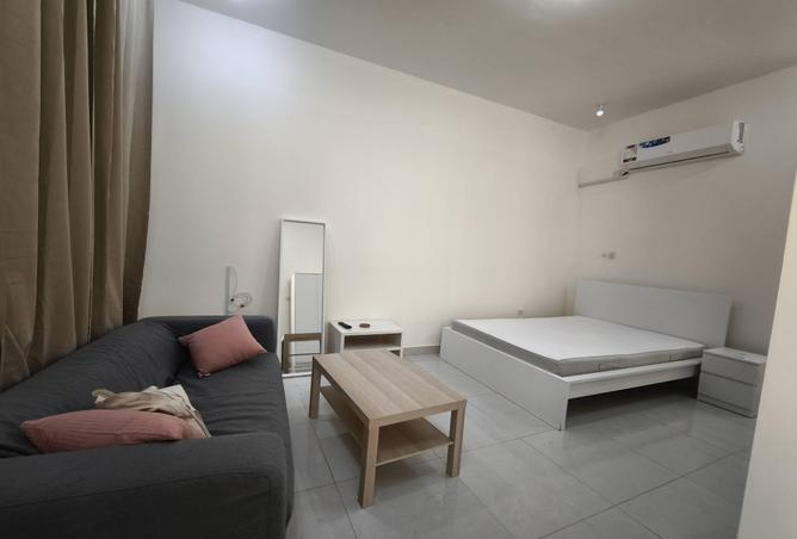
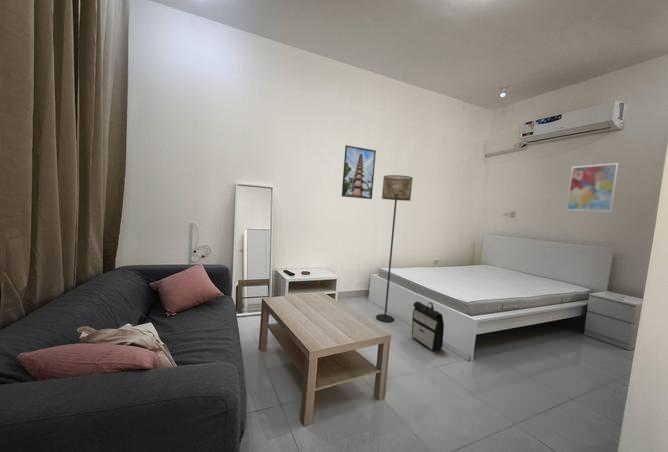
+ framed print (359, 173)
+ floor lamp (391, 249)
+ backpack (427, 322)
+ wall art (590, 188)
